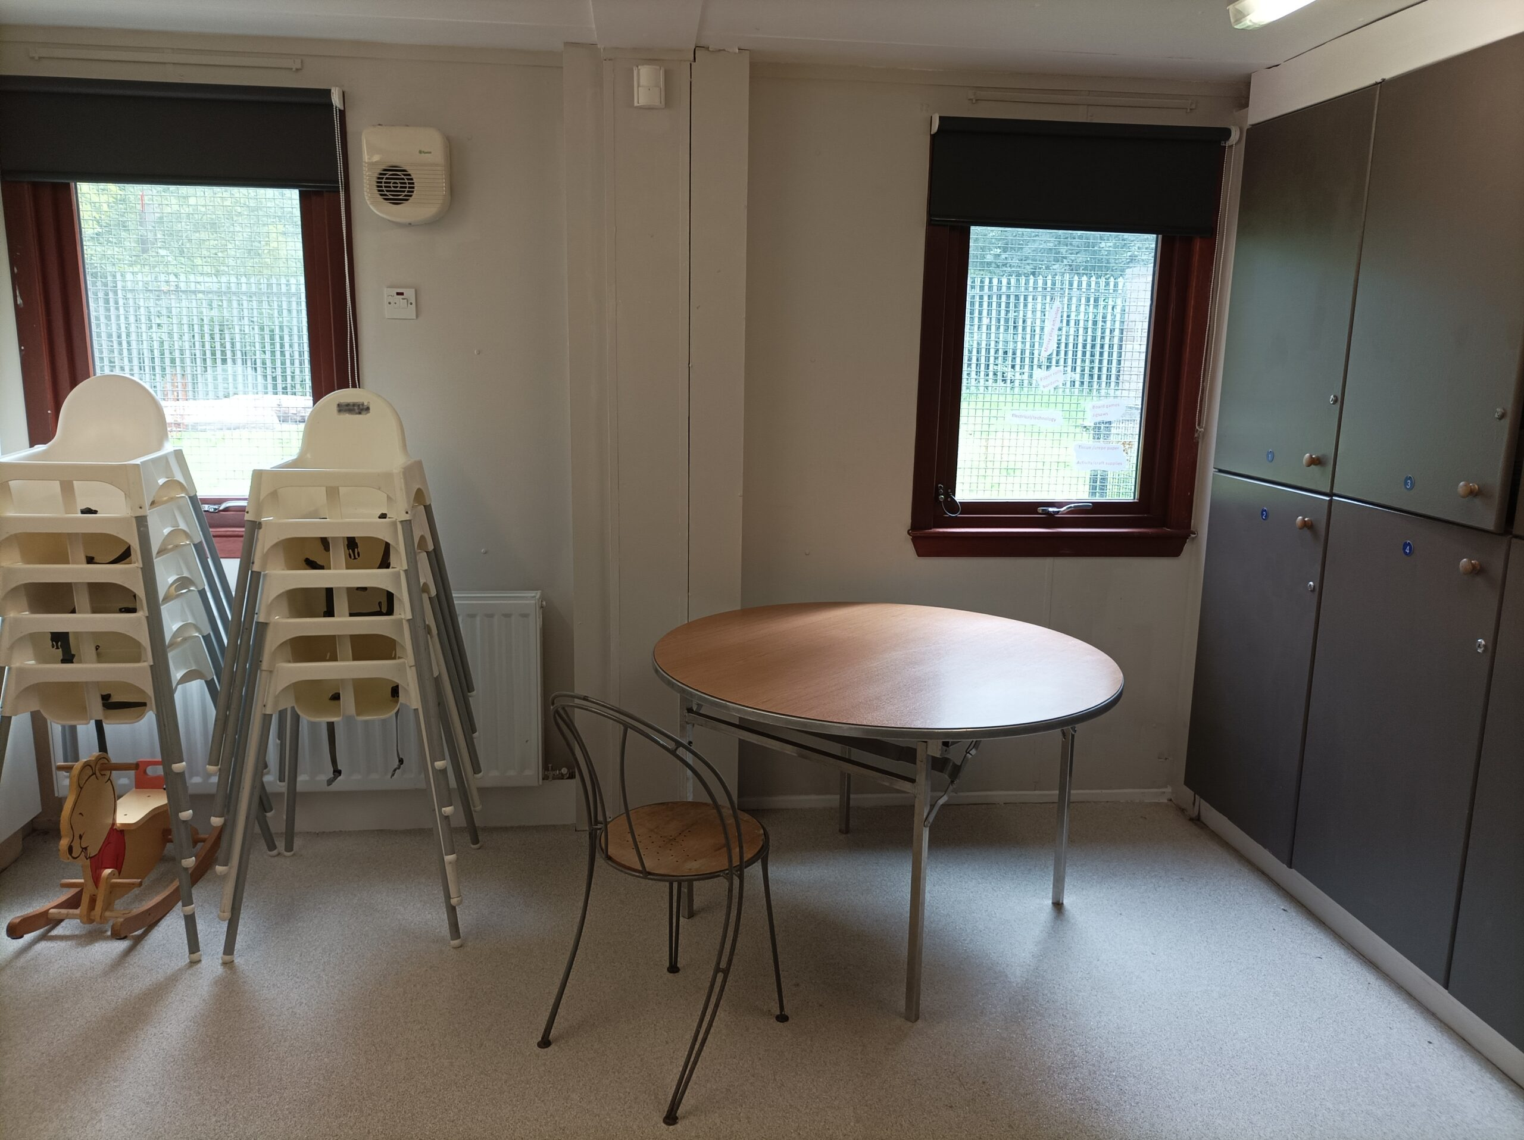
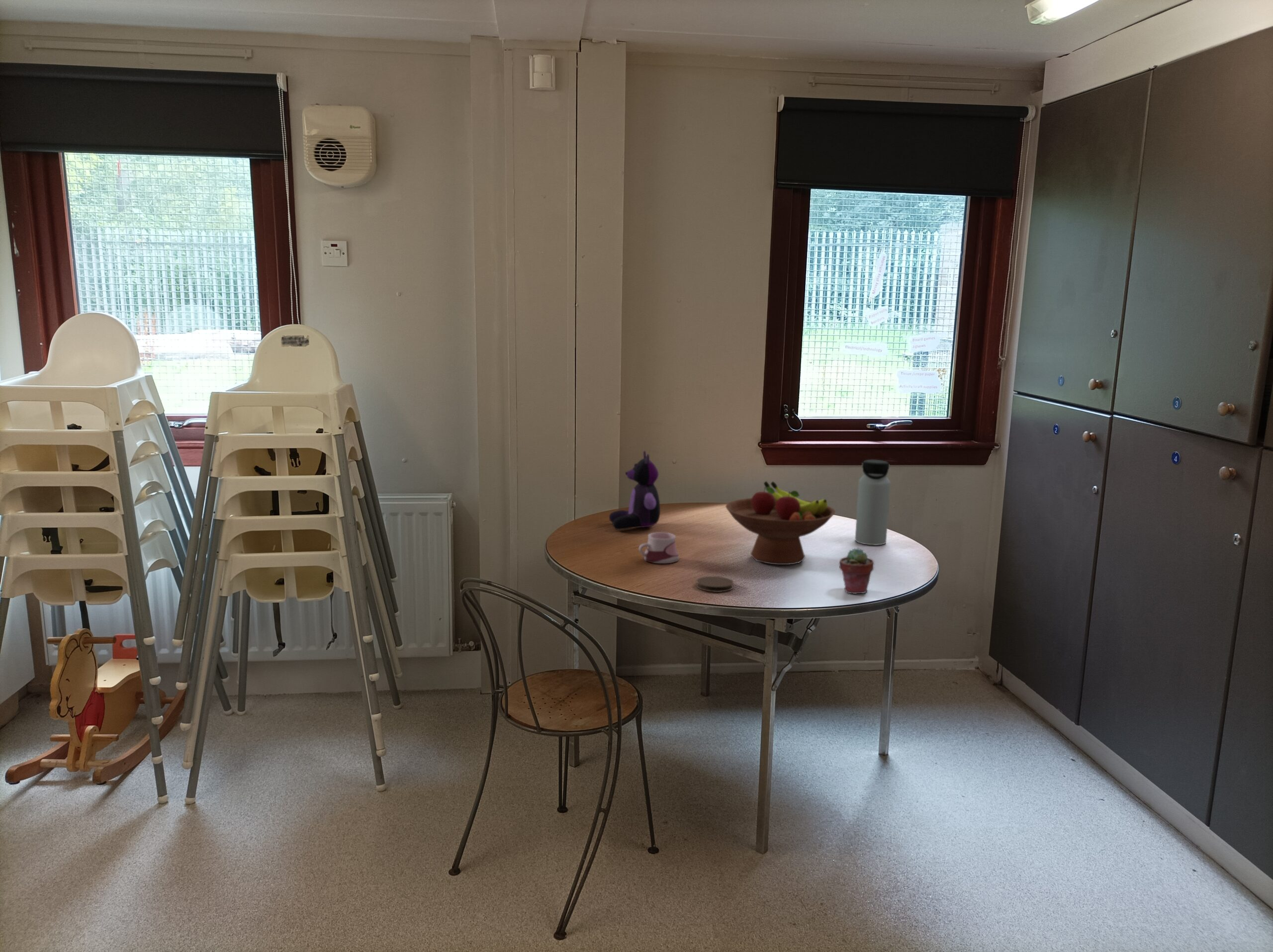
+ potted succulent (856, 569)
+ mug (659, 547)
+ coaster (715, 584)
+ stuffed animal (635, 489)
+ water bottle (873, 502)
+ fruit bowl (779, 523)
